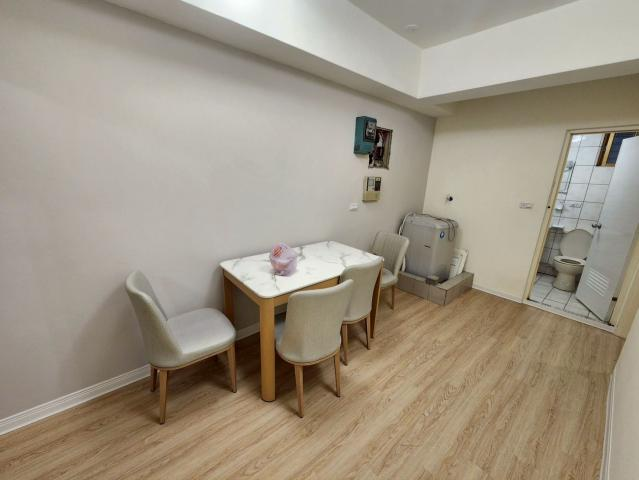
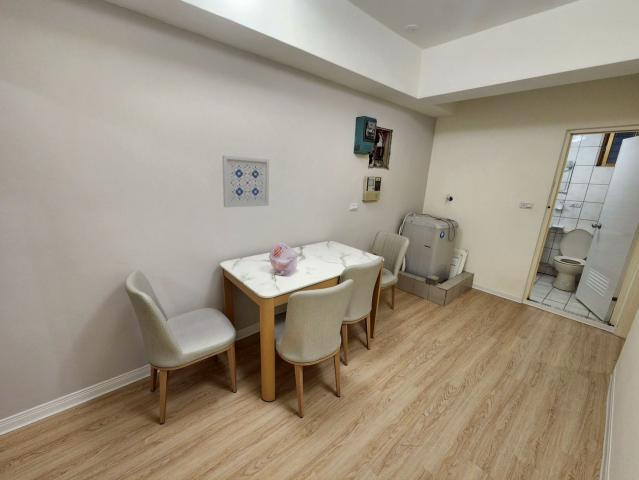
+ wall art (247, 182)
